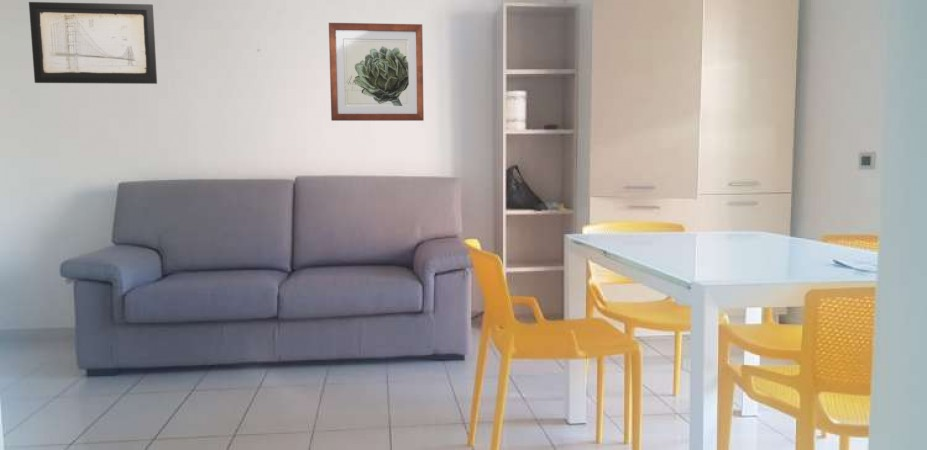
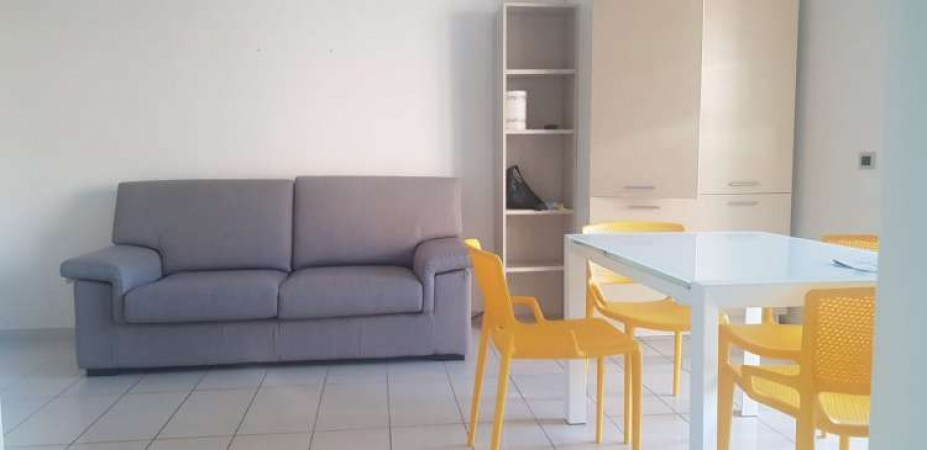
- wall art (376, 72)
- wall art (94, 43)
